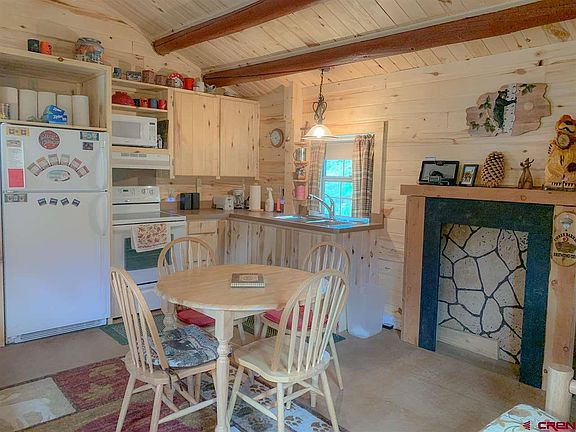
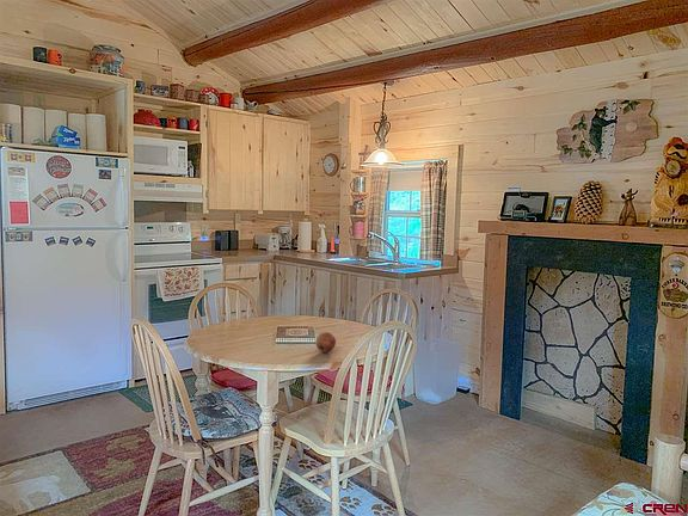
+ fruit (325, 342)
